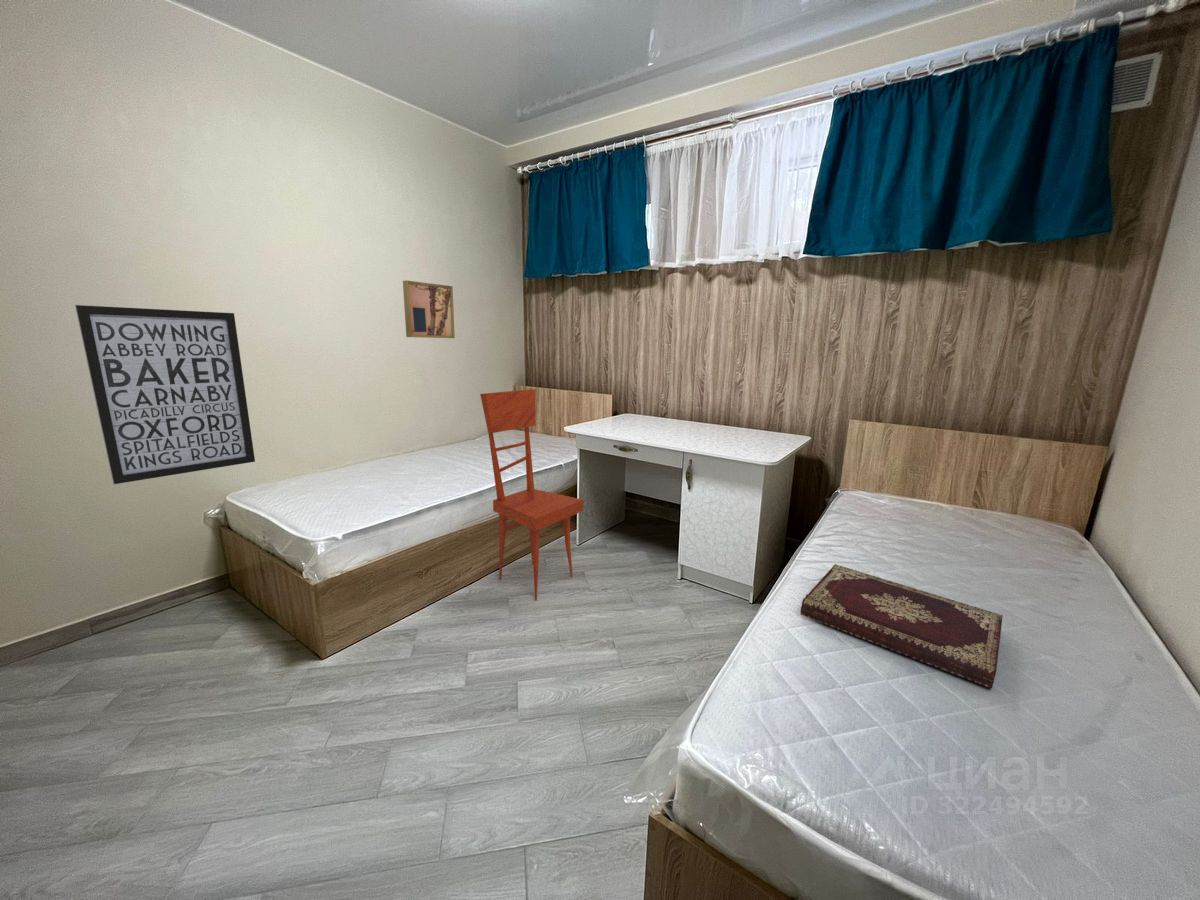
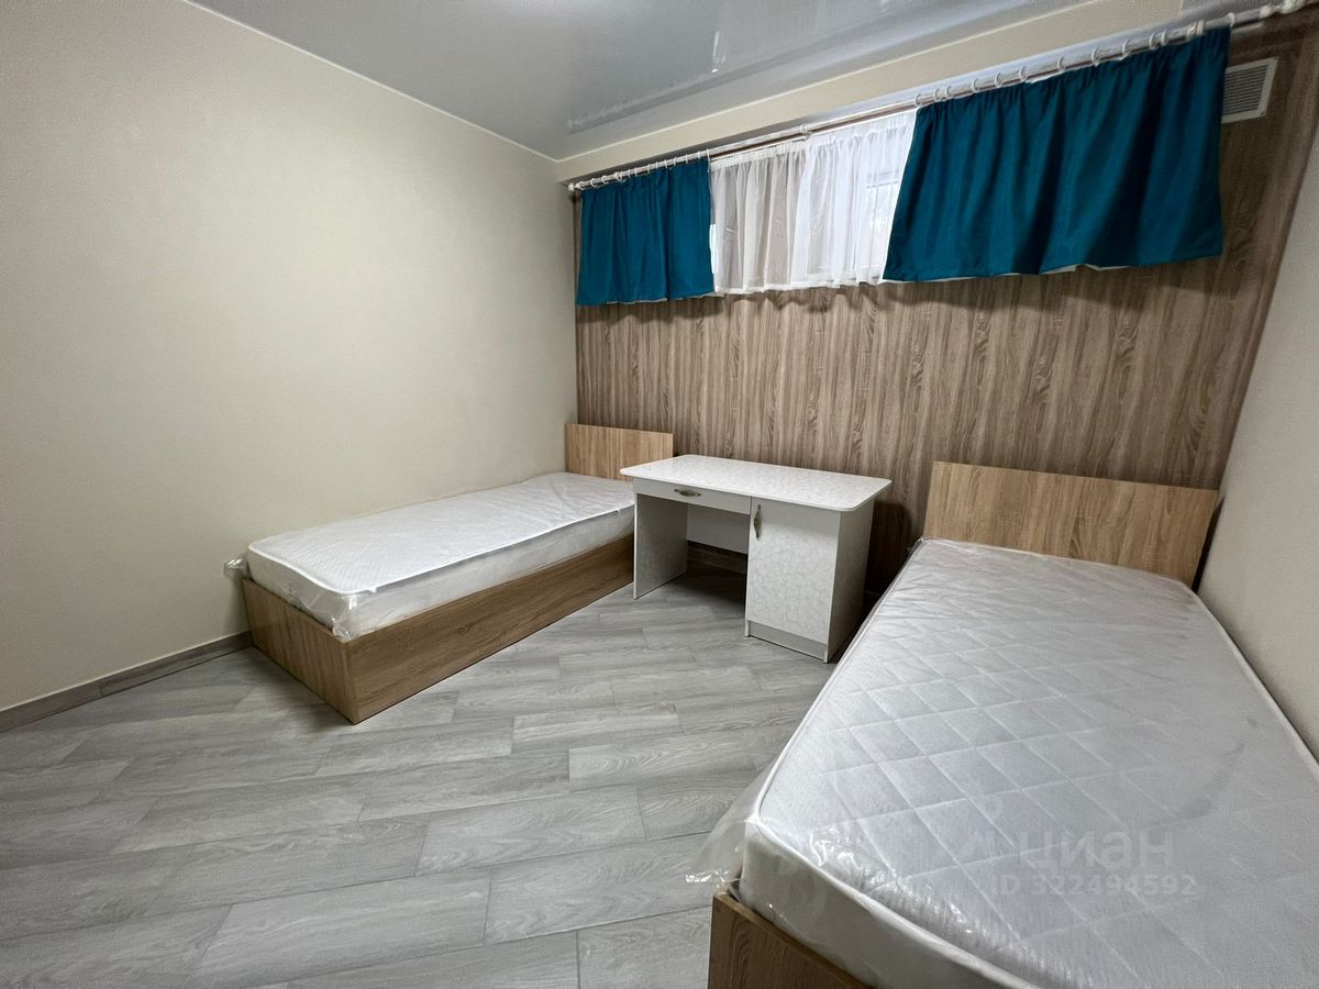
- chair (533, 490)
- wall art (430, 311)
- book (898, 616)
- wall art (176, 393)
